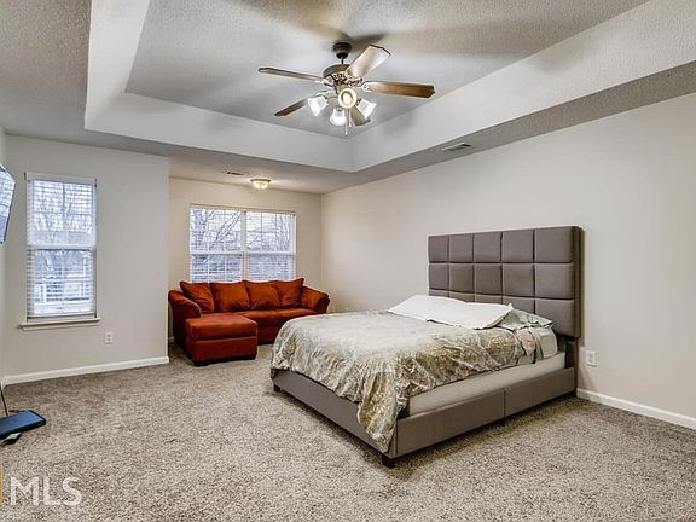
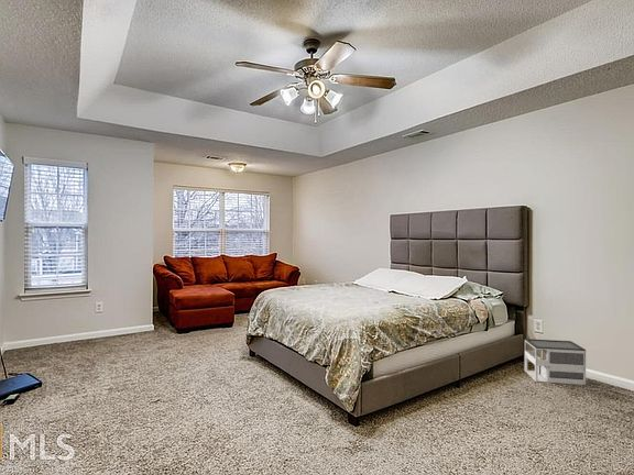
+ architectural model (553, 360)
